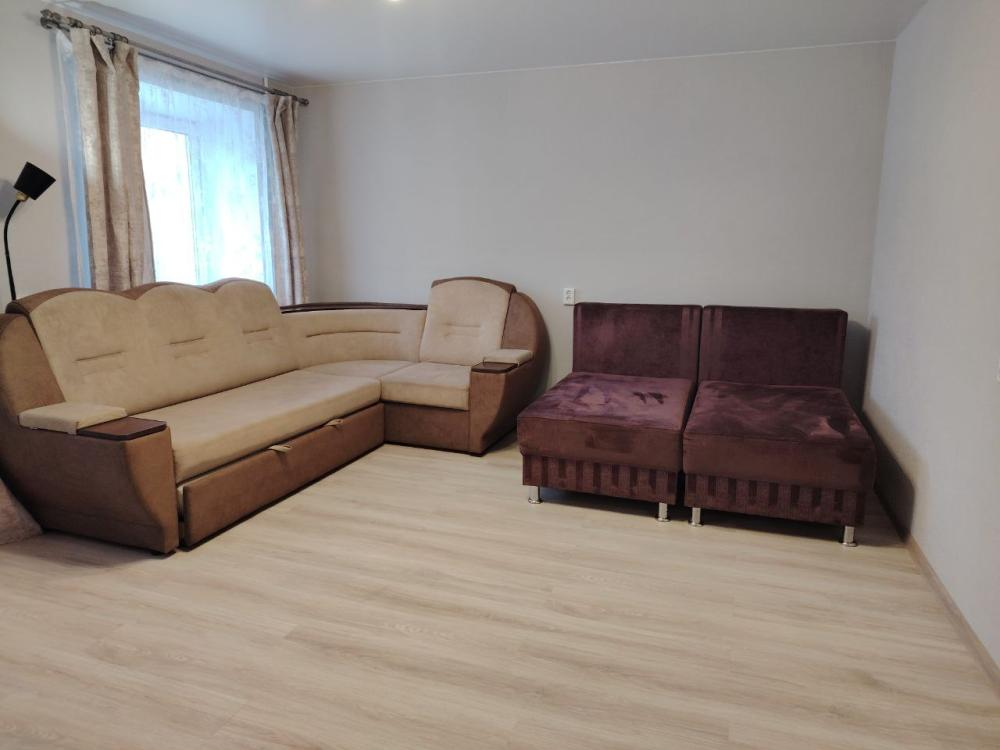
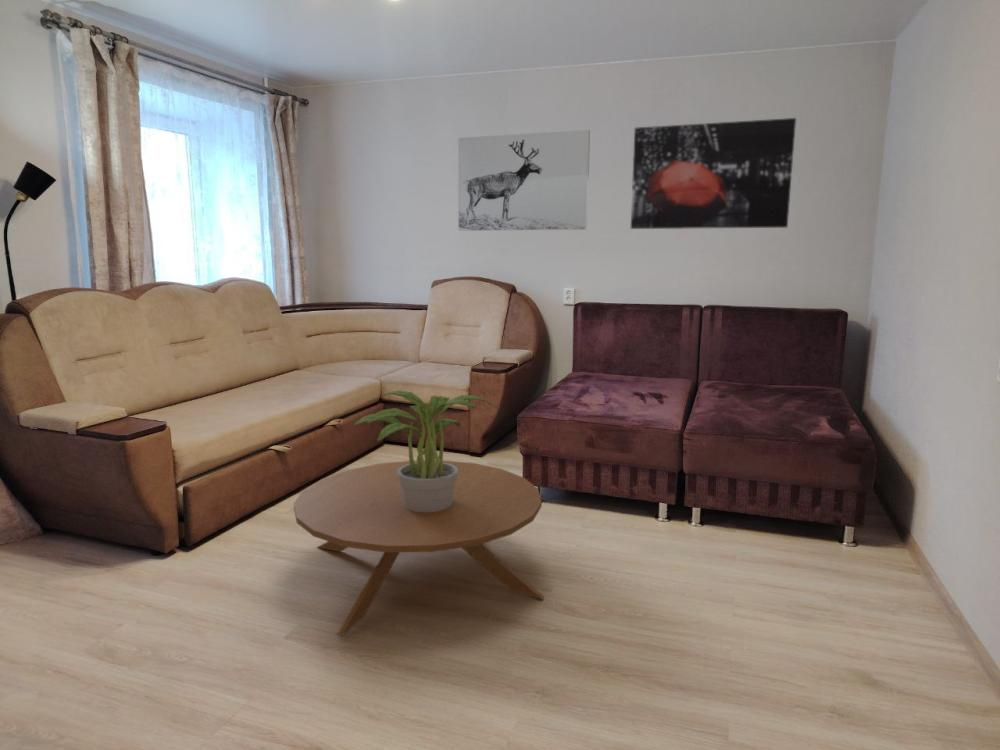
+ coffee table (421, 533)
+ wall art (521, 182)
+ wall art (709, 176)
+ potted plant (425, 449)
